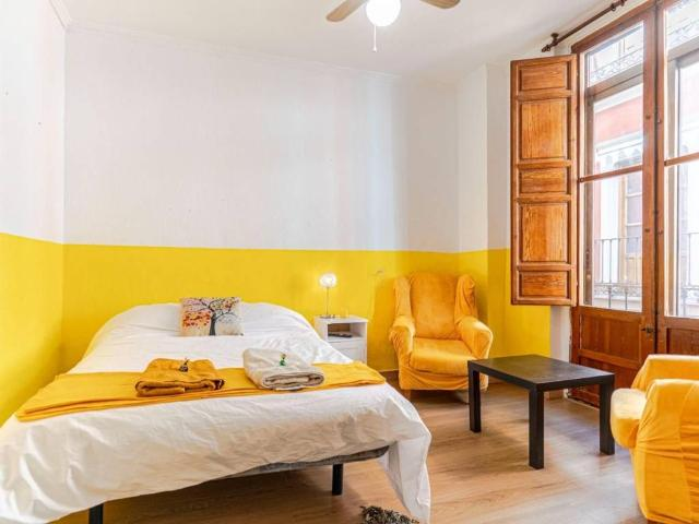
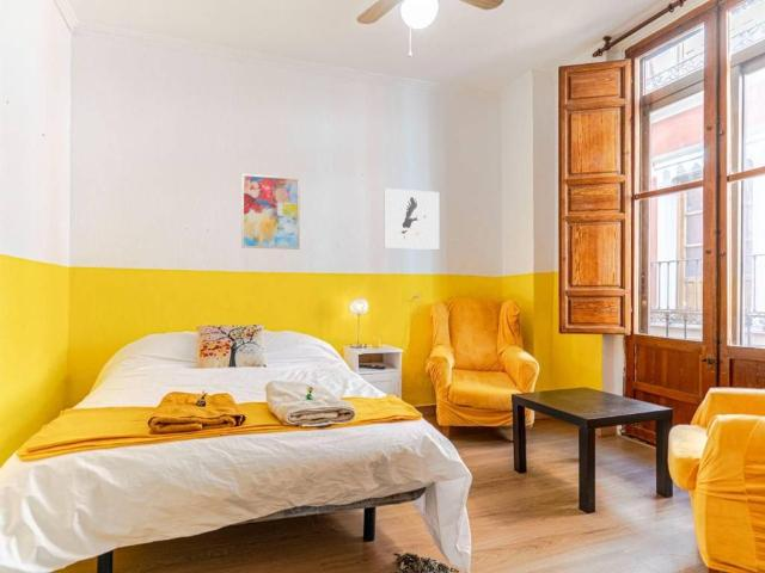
+ wall art (270, 211)
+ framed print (411, 218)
